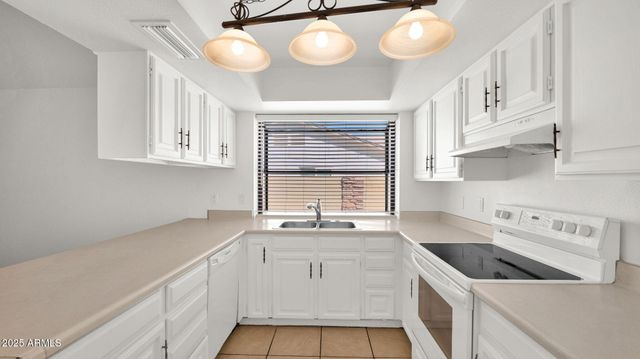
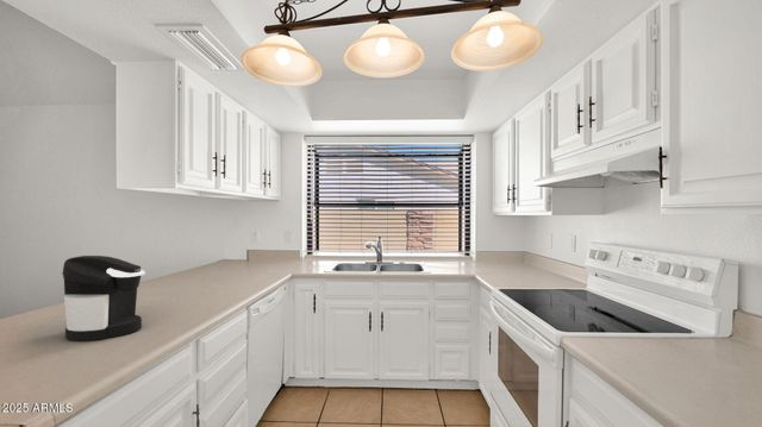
+ coffee maker (107, 293)
